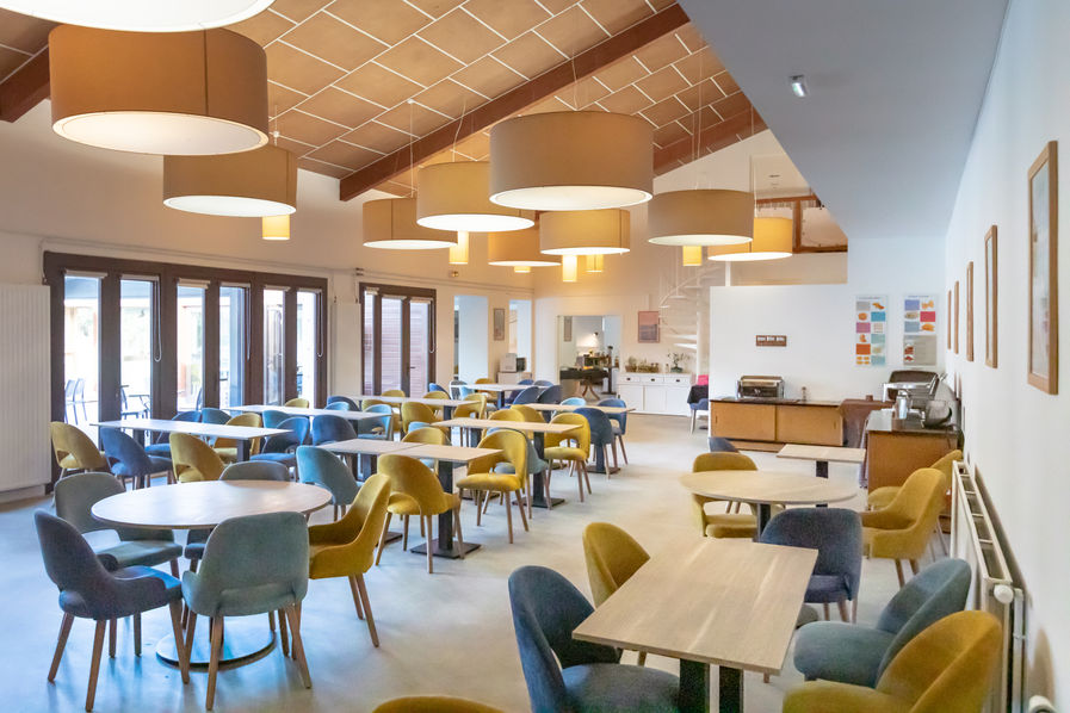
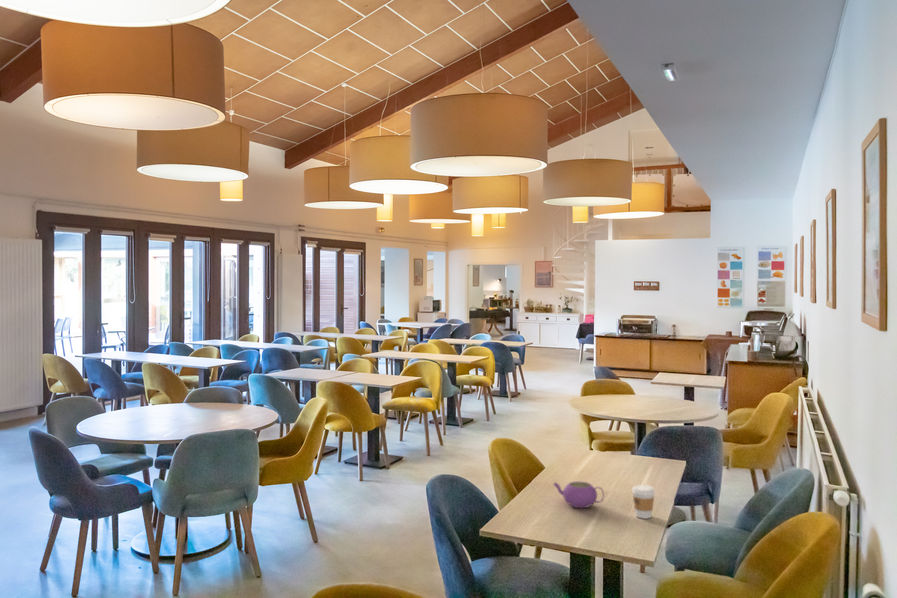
+ coffee cup (643, 501)
+ teapot (578, 494)
